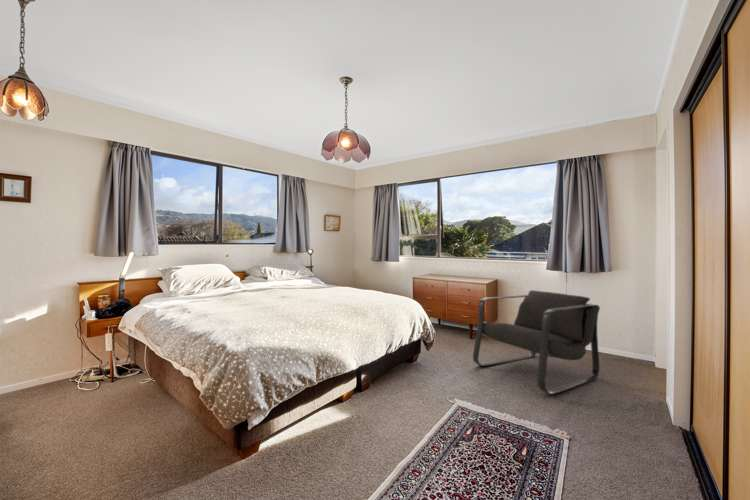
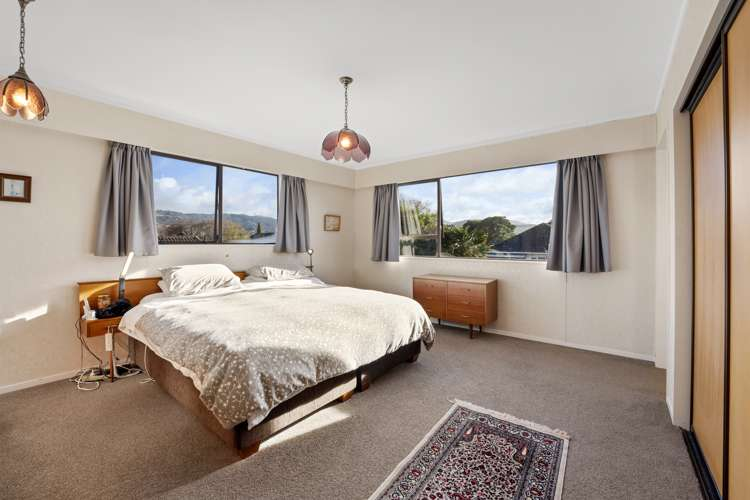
- armchair (535, 333)
